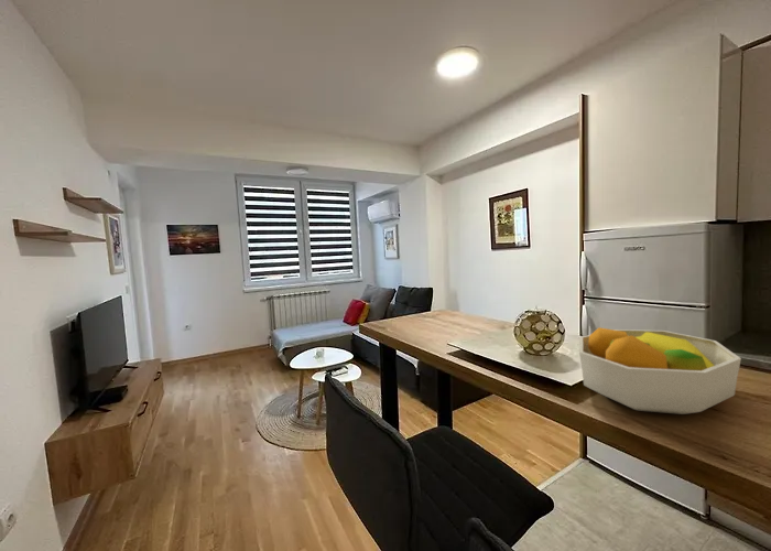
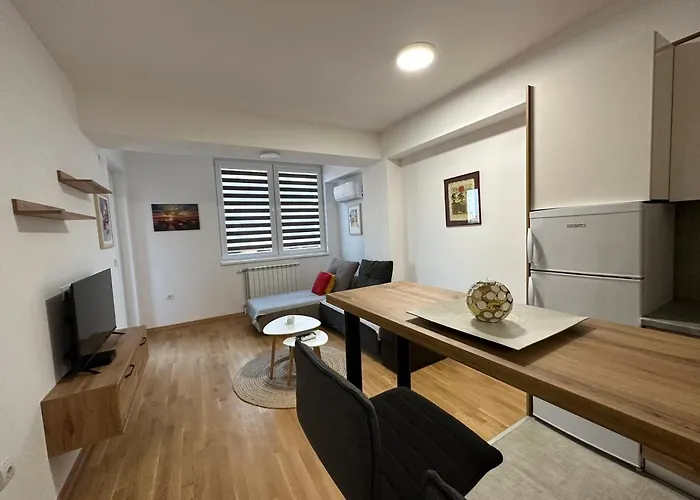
- fruit bowl (649, 358)
